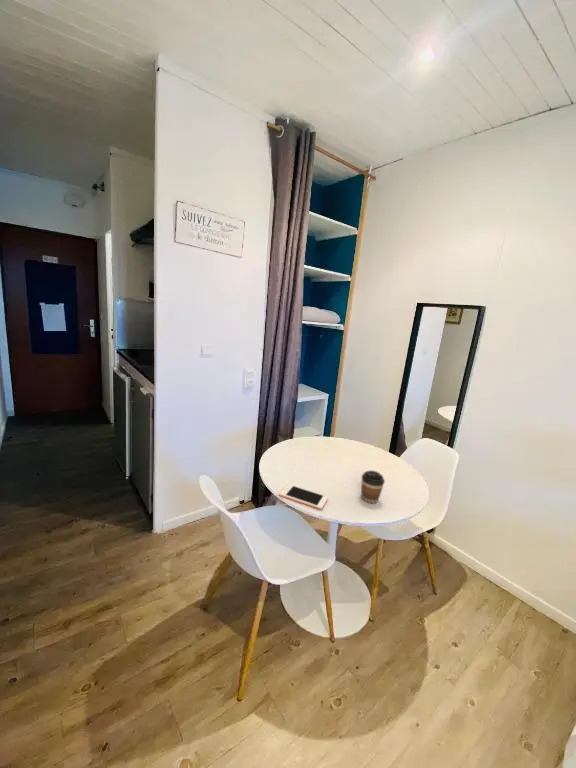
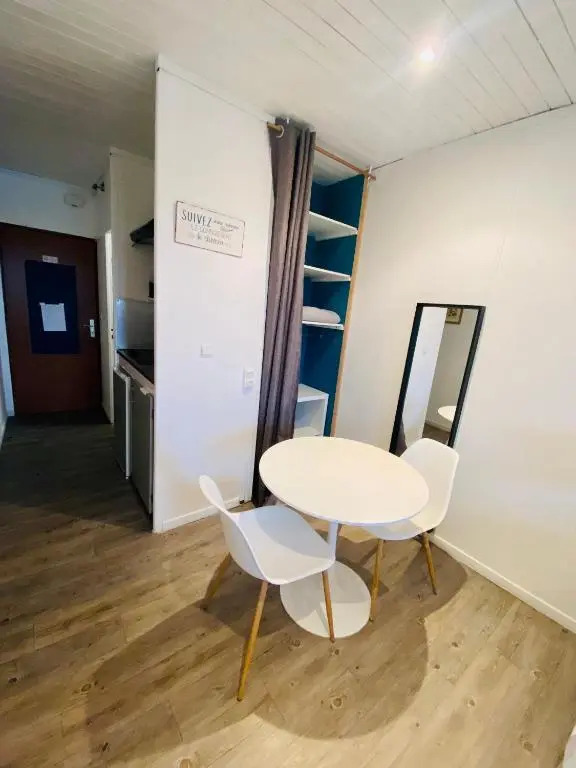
- coffee cup (371, 485)
- cell phone (303, 496)
